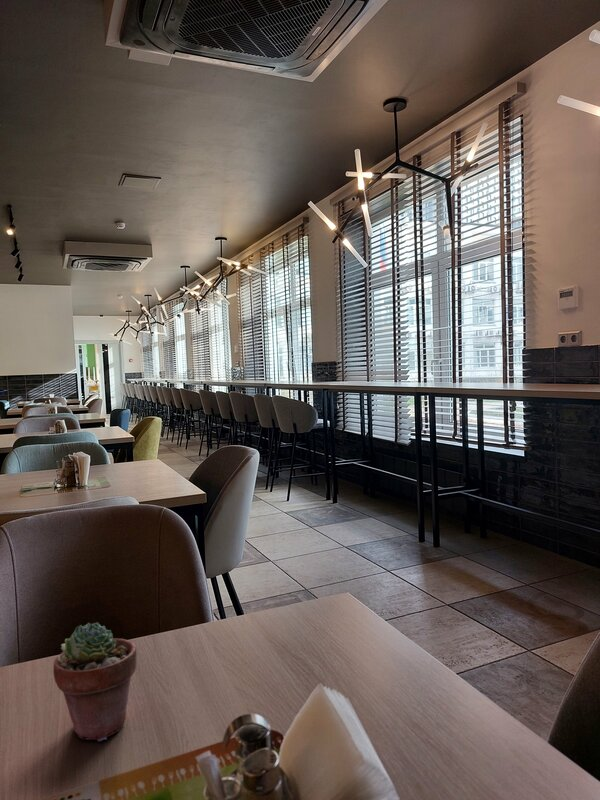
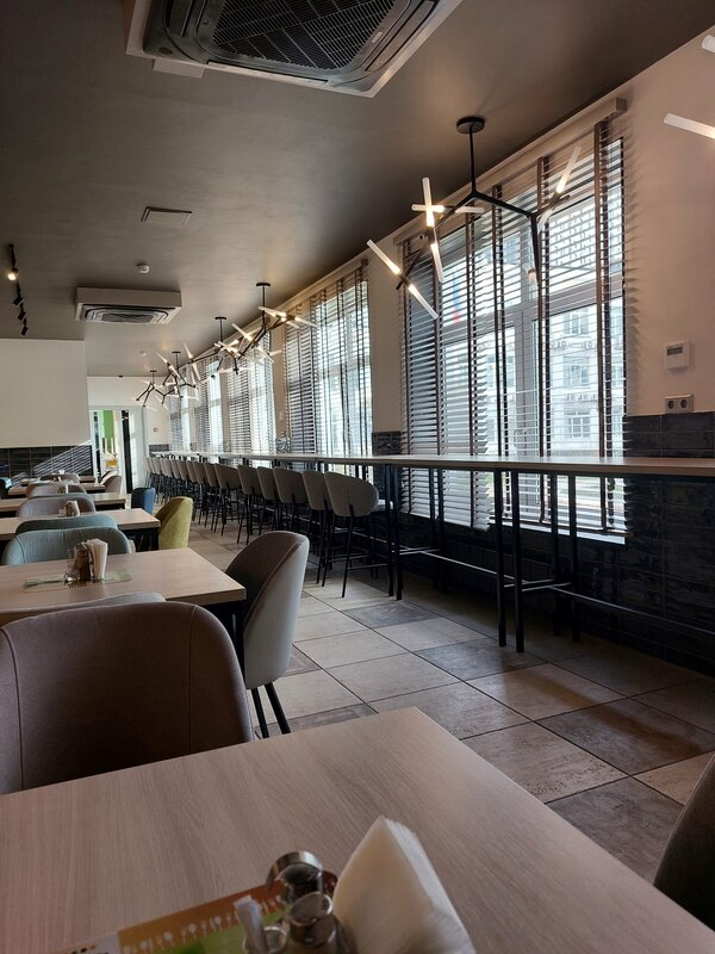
- potted succulent (96, 674)
